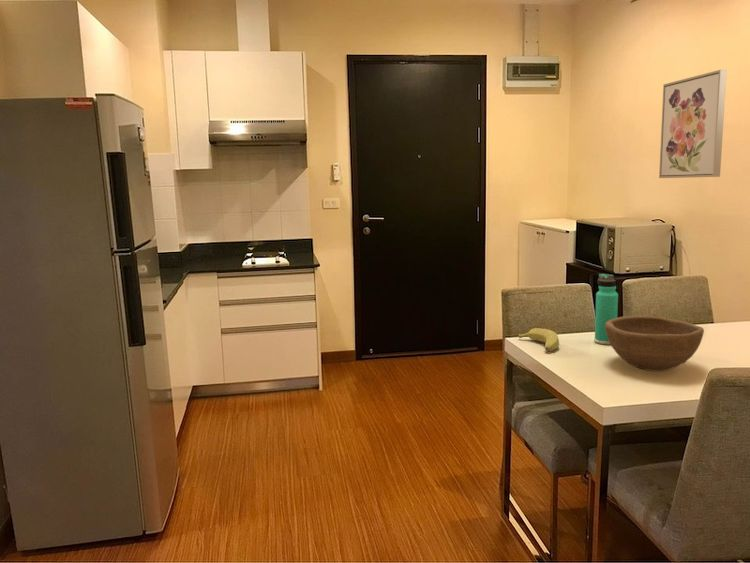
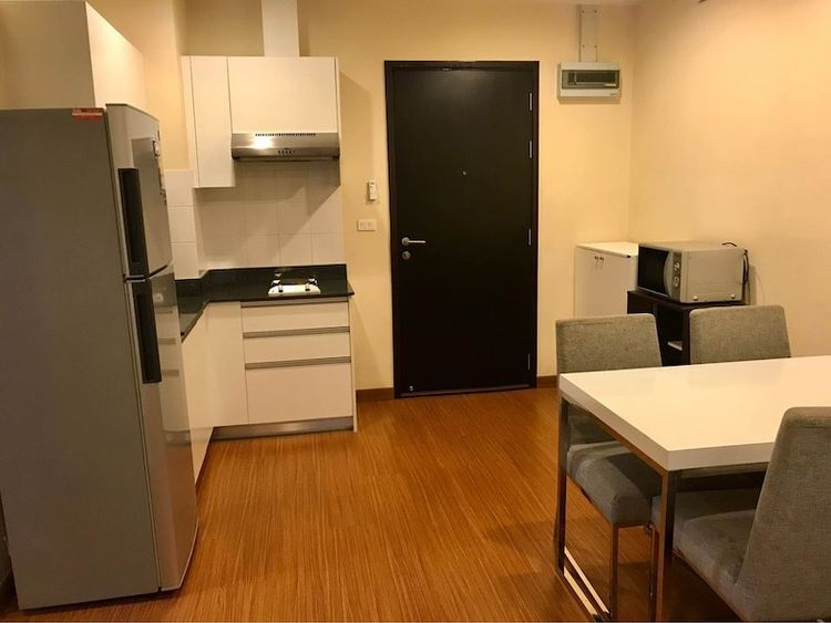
- wall art (690, 128)
- banana (537, 337)
- bowl (652, 344)
- thermos bottle (606, 308)
